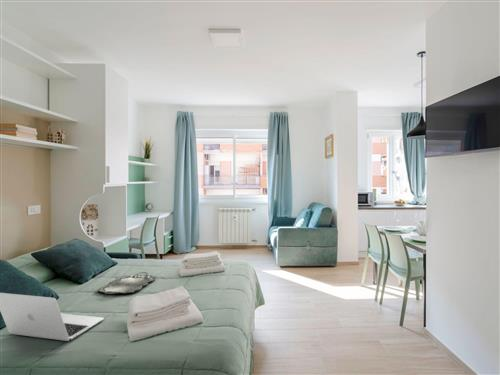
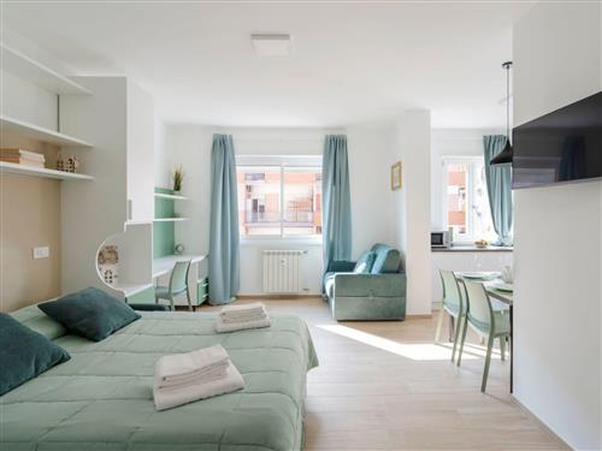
- serving tray (128, 283)
- laptop (53, 307)
